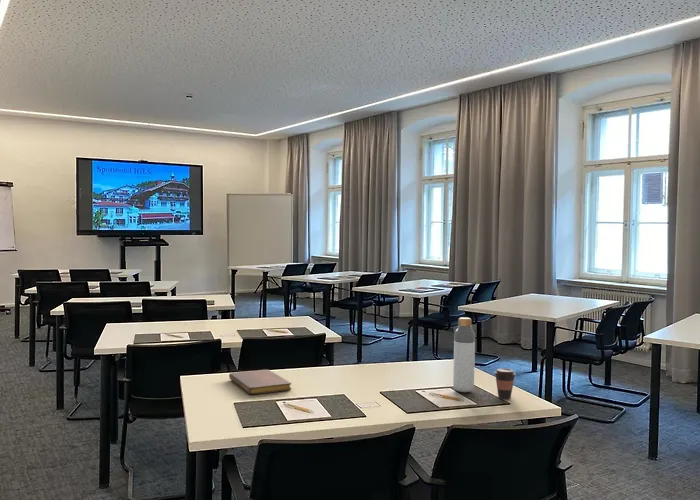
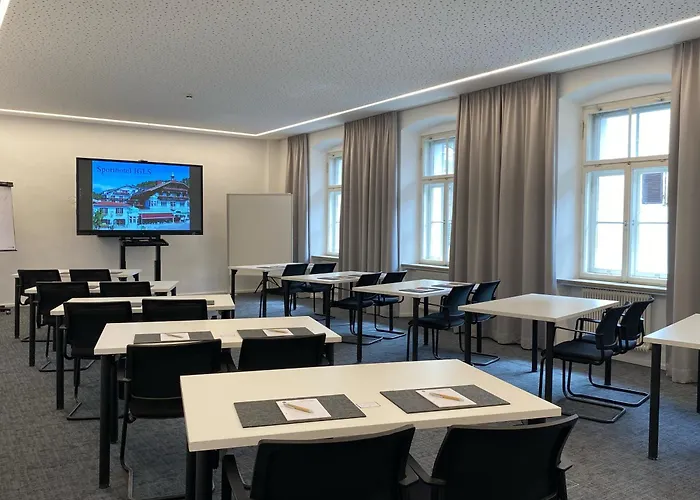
- bottle (464, 354)
- notebook (259, 381)
- coffee cup (504, 383)
